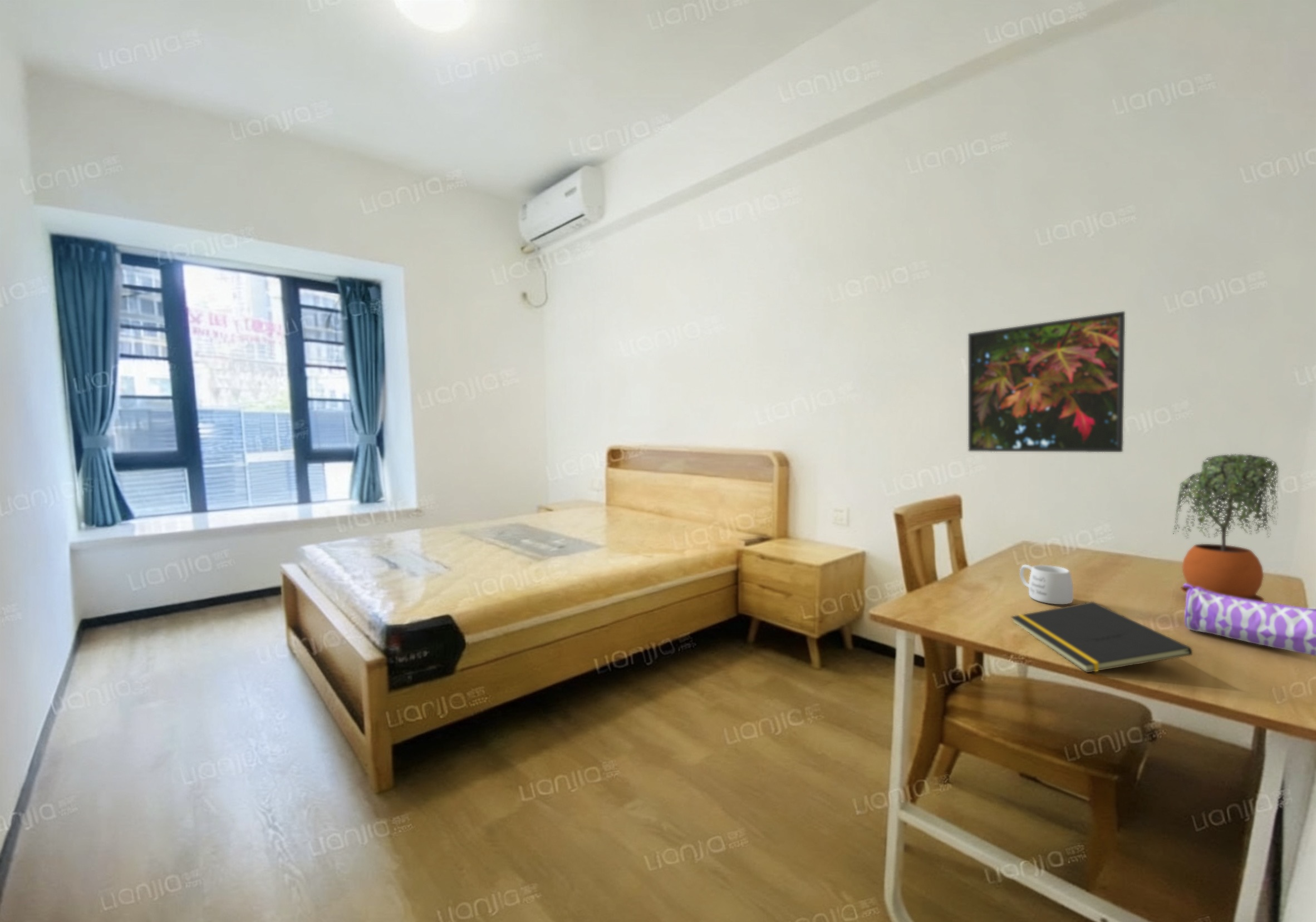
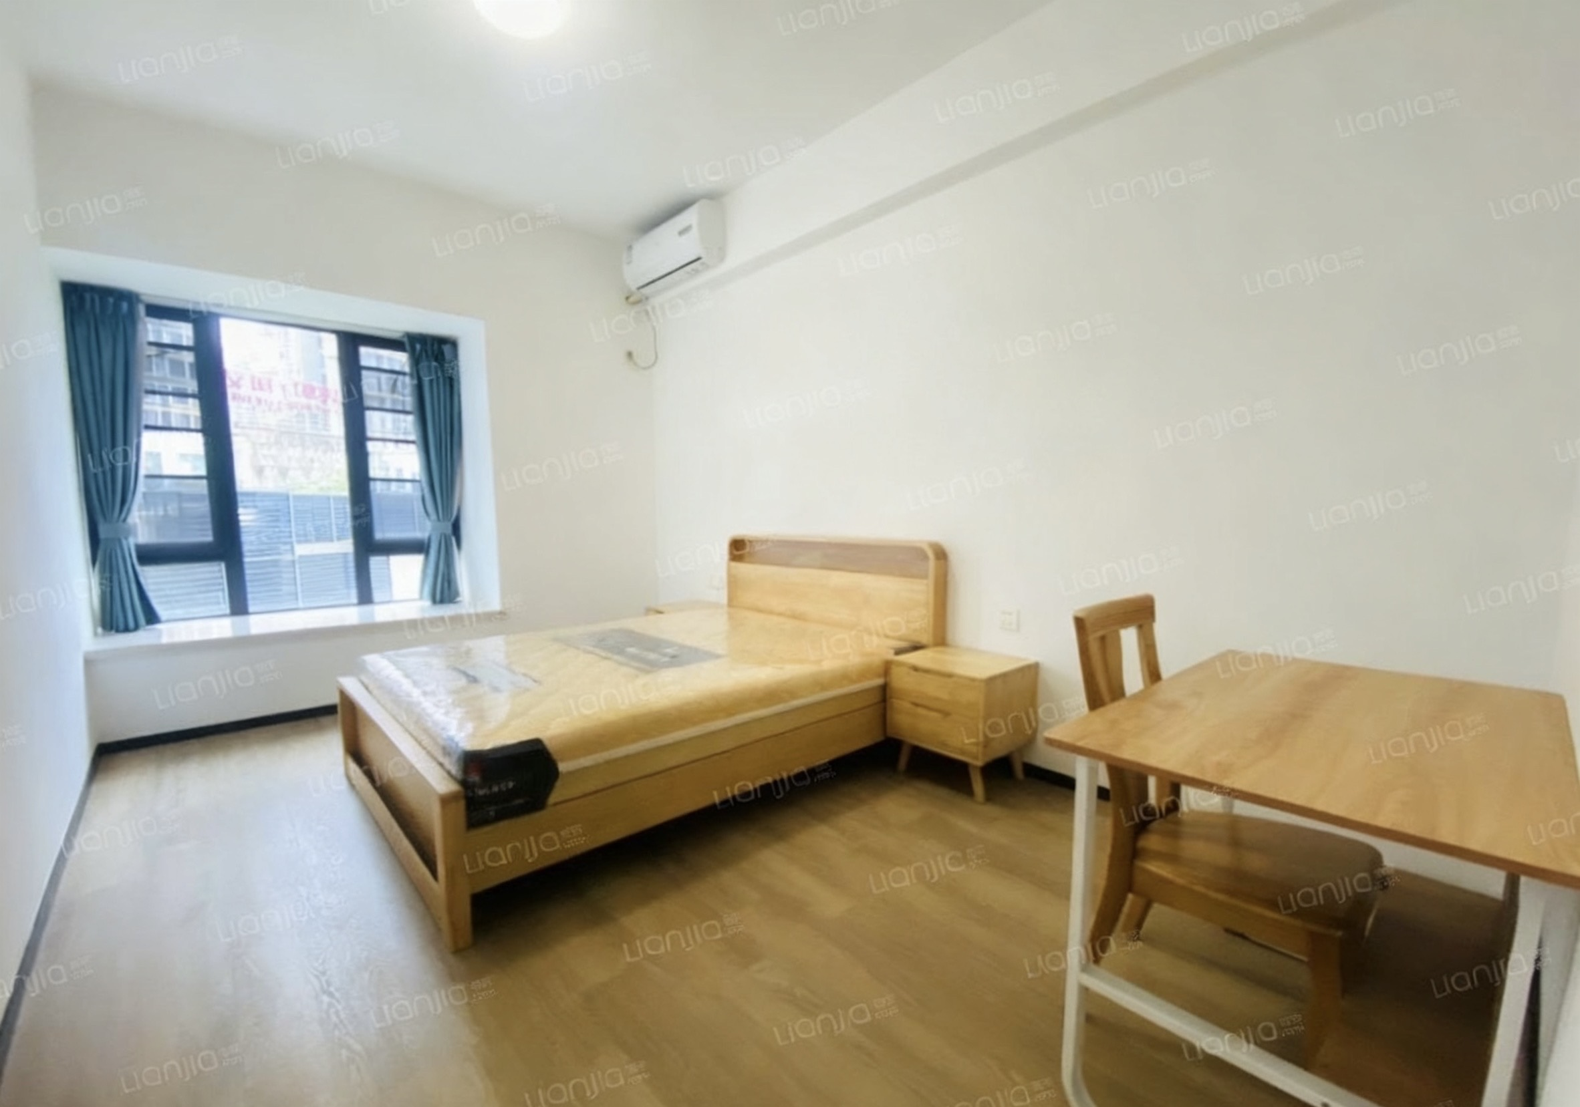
- pencil case (1264, 620)
- potted plant (1223, 528)
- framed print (1039, 388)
- notepad (1090, 633)
- mug (1043, 582)
